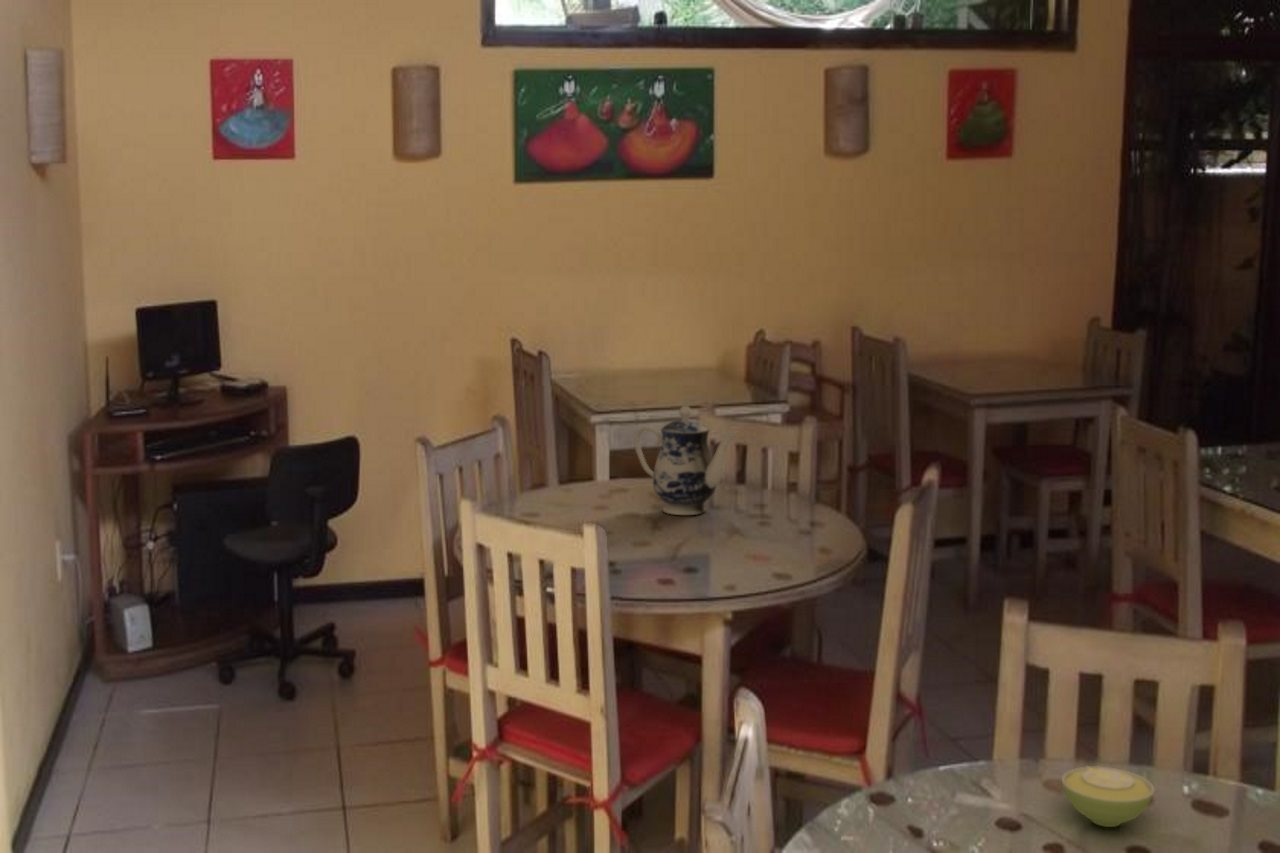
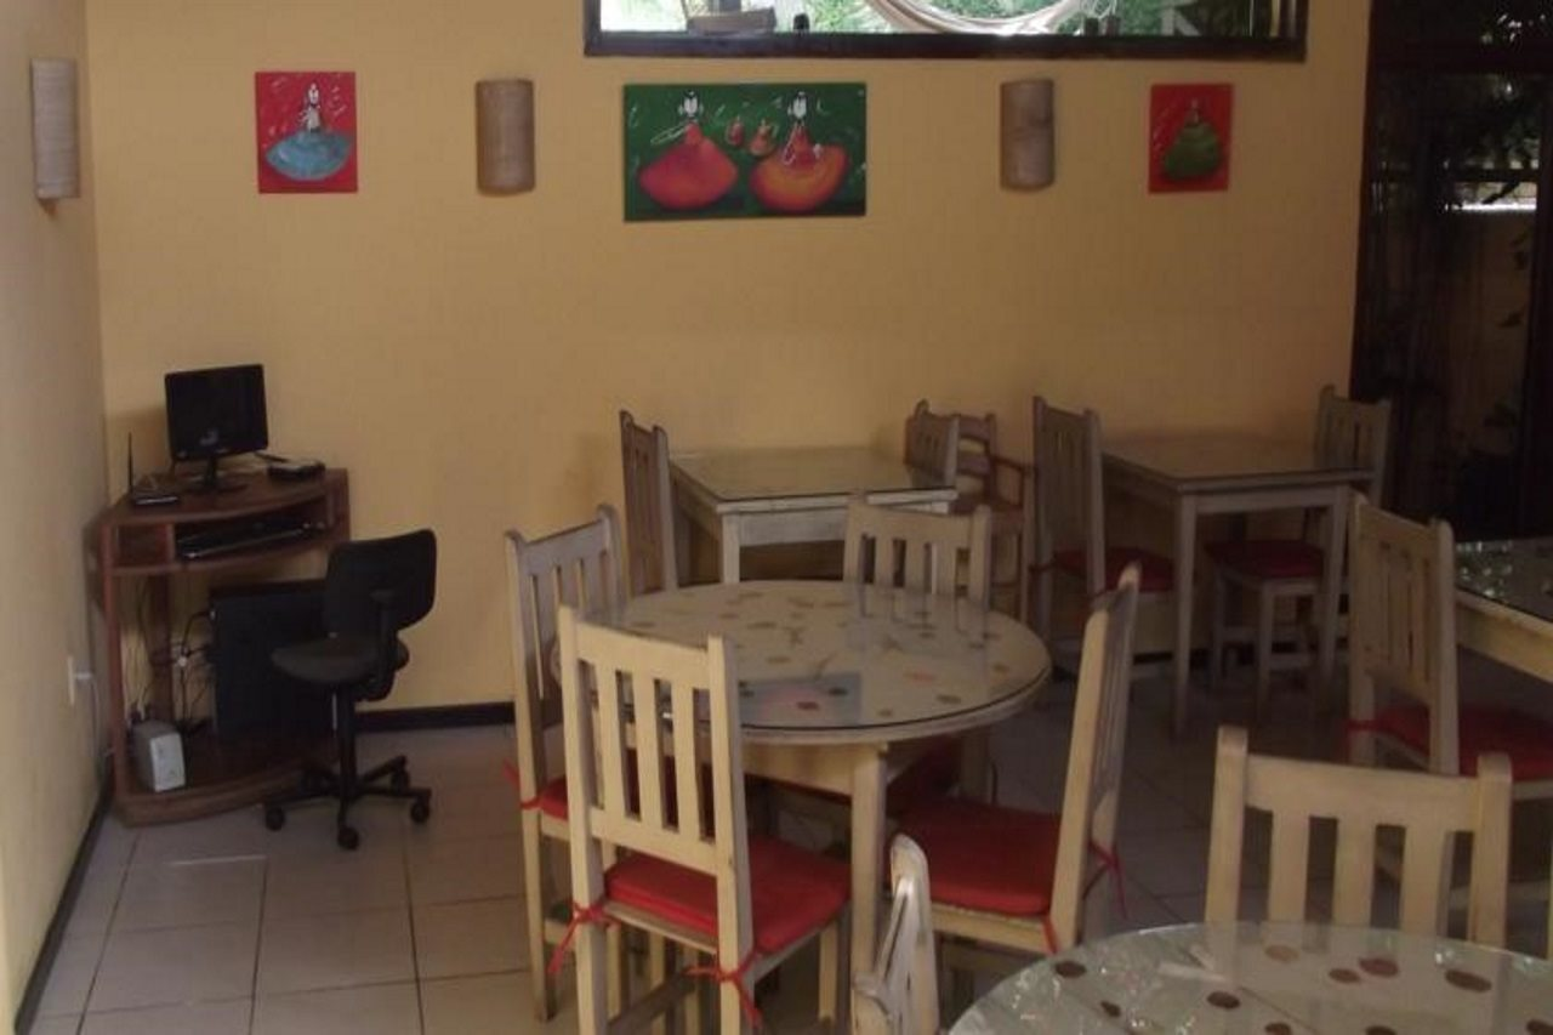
- sugar bowl (1107, 795)
- teapot (684, 458)
